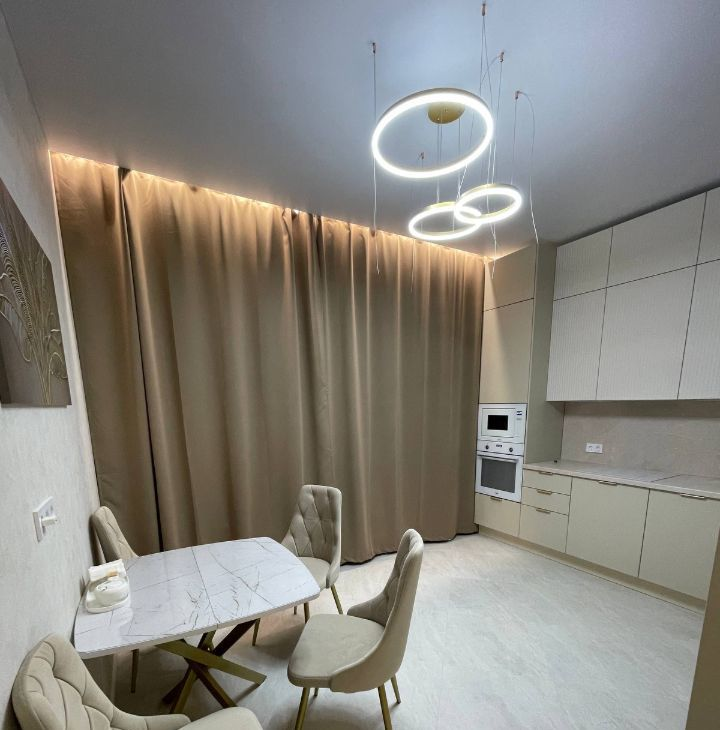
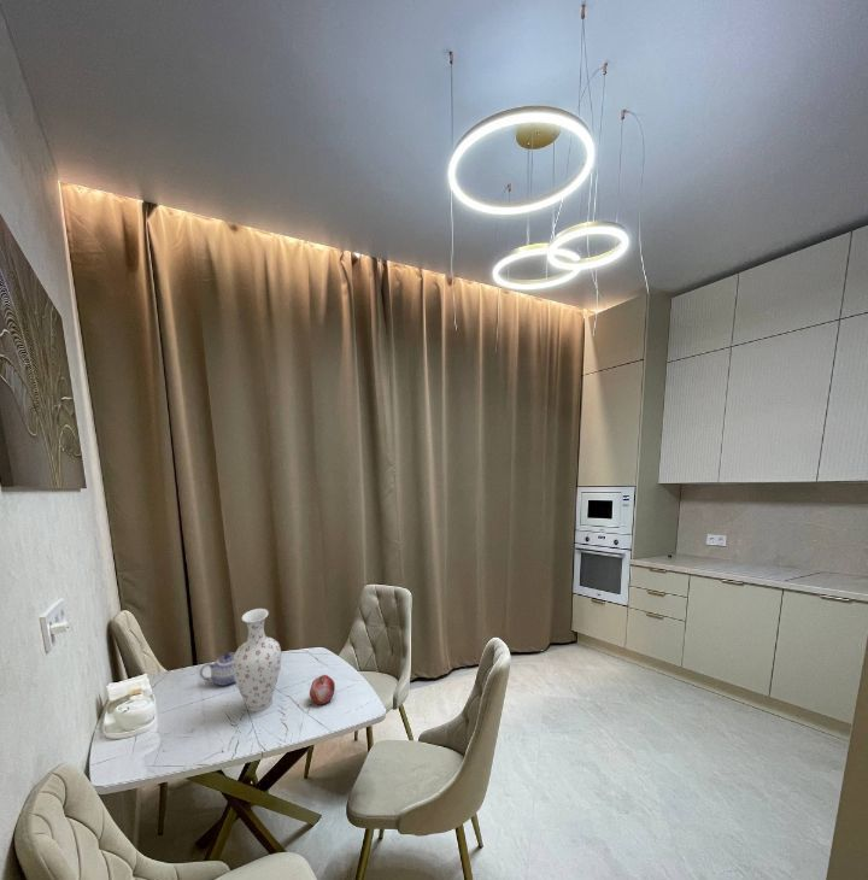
+ teapot (227, 667)
+ vase (257, 659)
+ fruit (322, 686)
